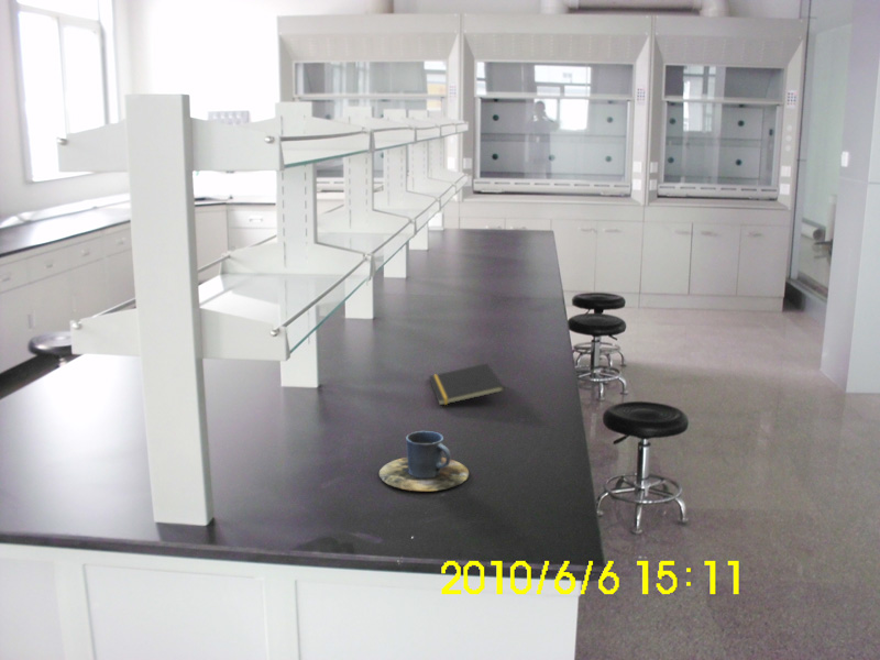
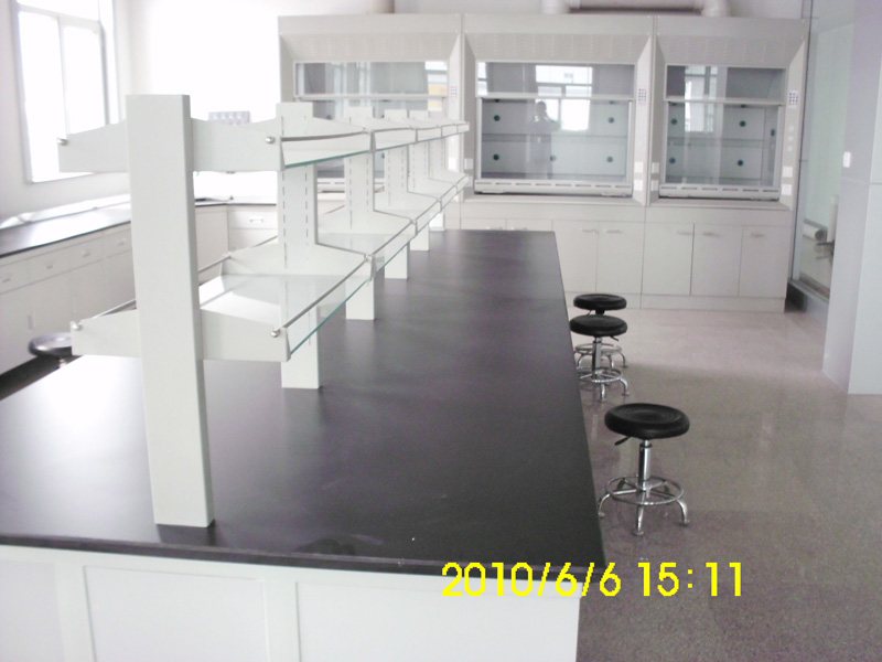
- cup (424, 455)
- notepad (464, 383)
